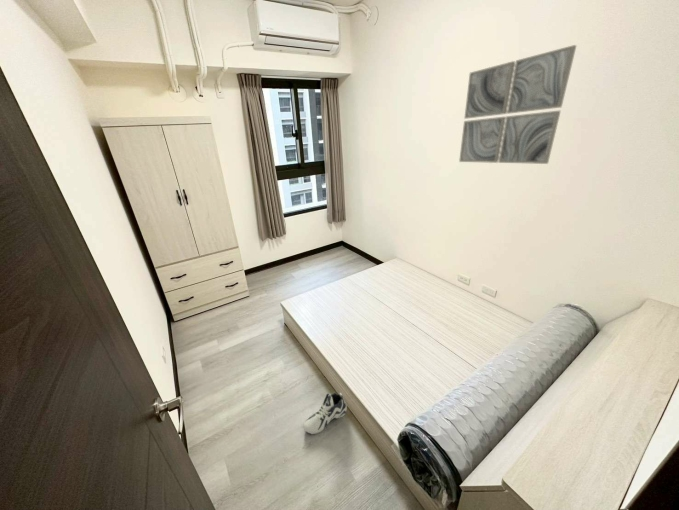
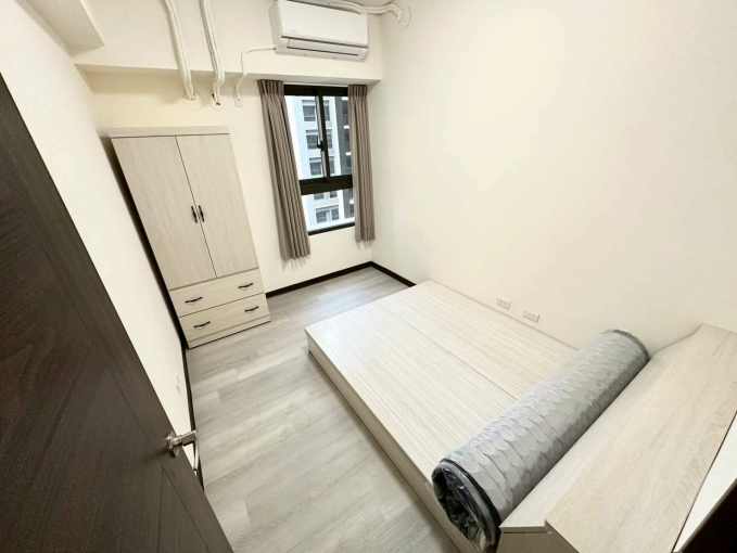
- sneaker (324, 409)
- wall art (506, 116)
